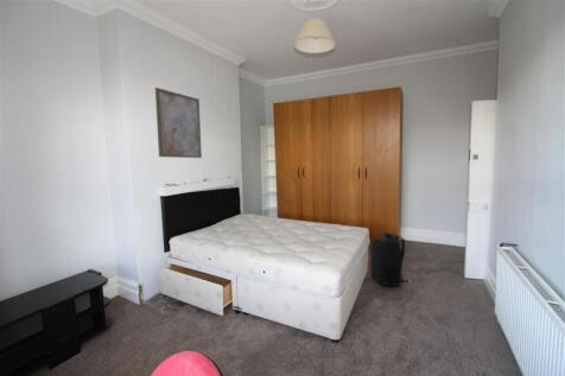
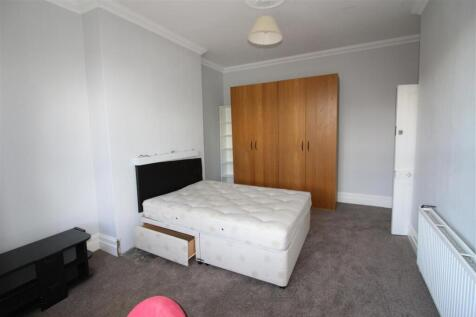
- backpack (389, 255)
- wall art (180, 126)
